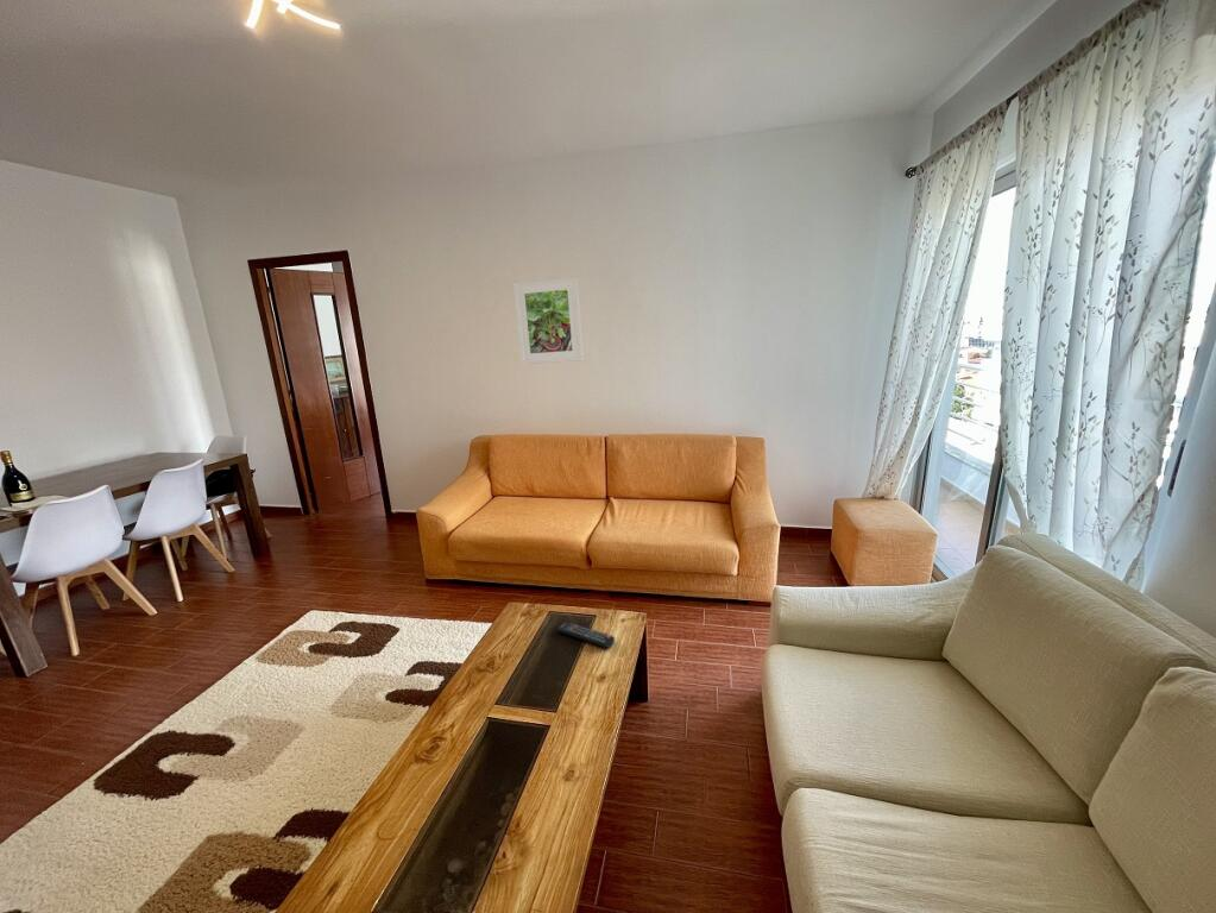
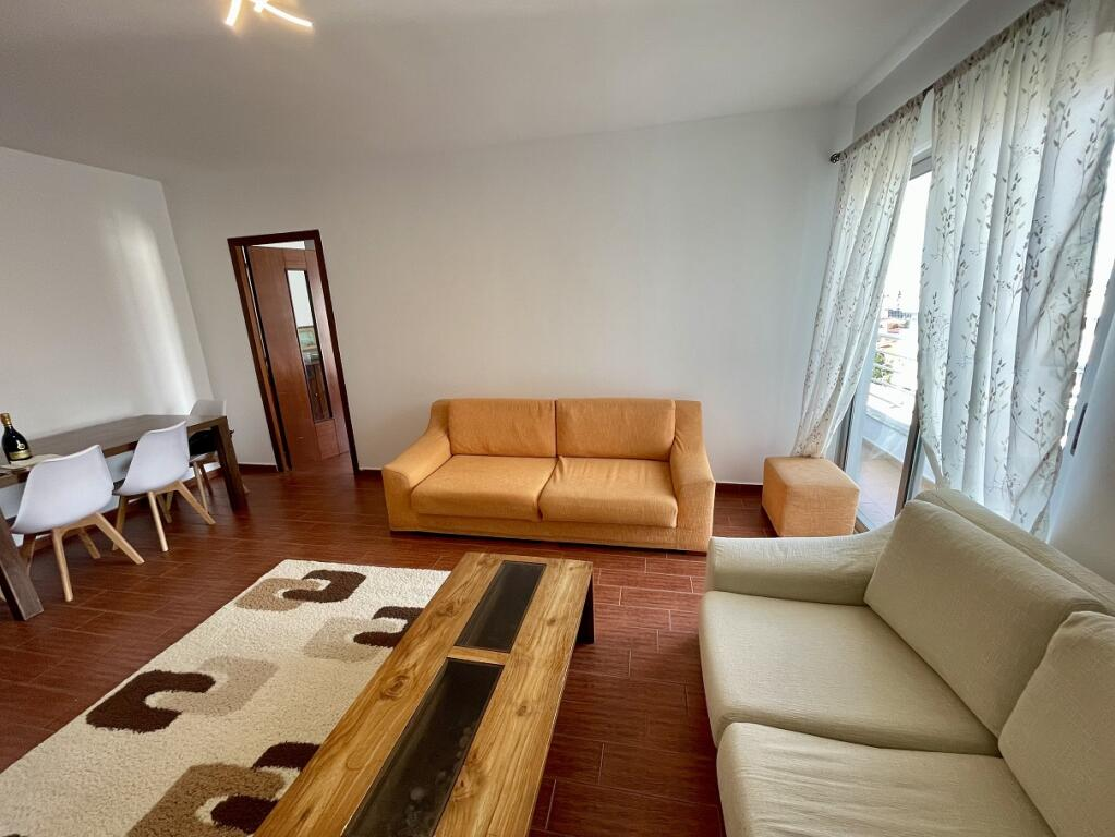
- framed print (548, 322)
- remote control (585, 634)
